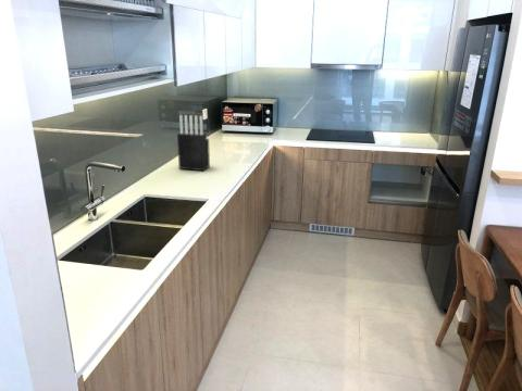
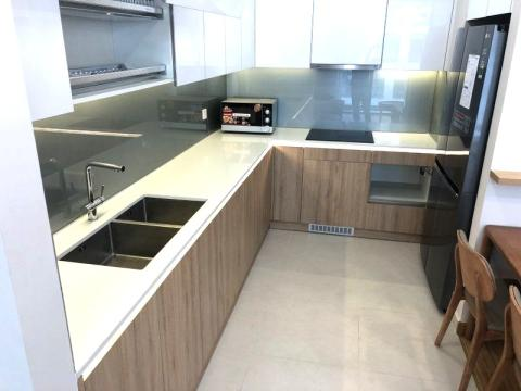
- knife block (194, 141)
